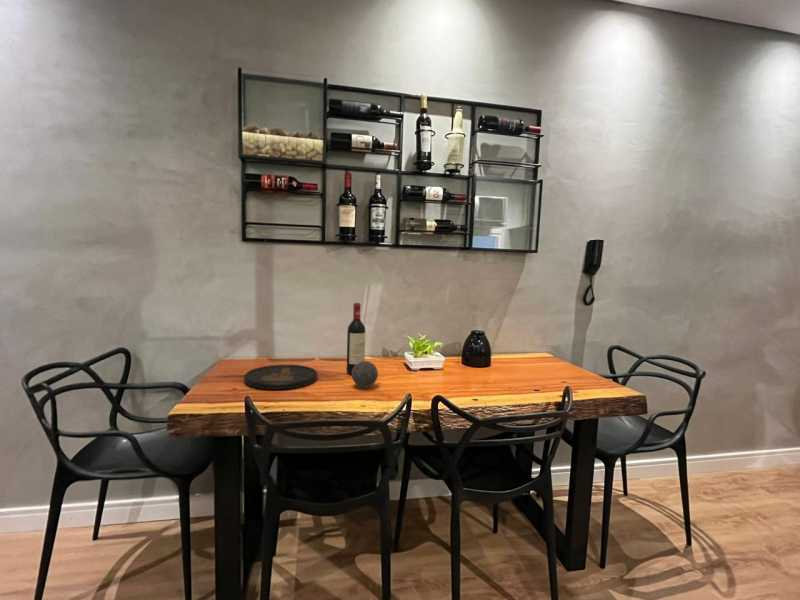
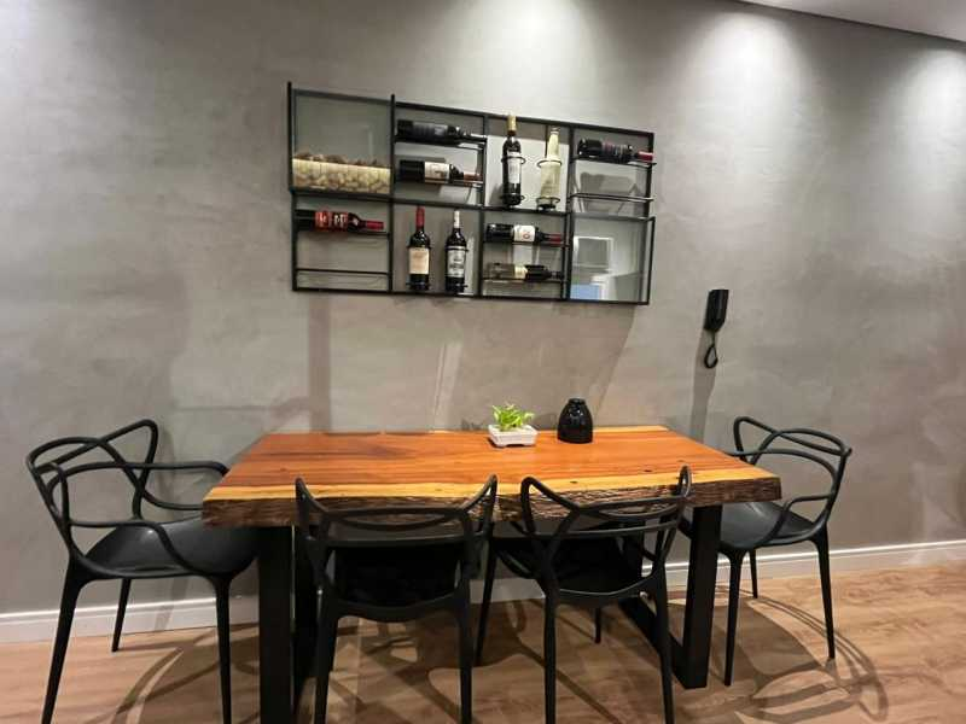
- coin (281, 376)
- wine bottle (356, 338)
- decorative ball (364, 374)
